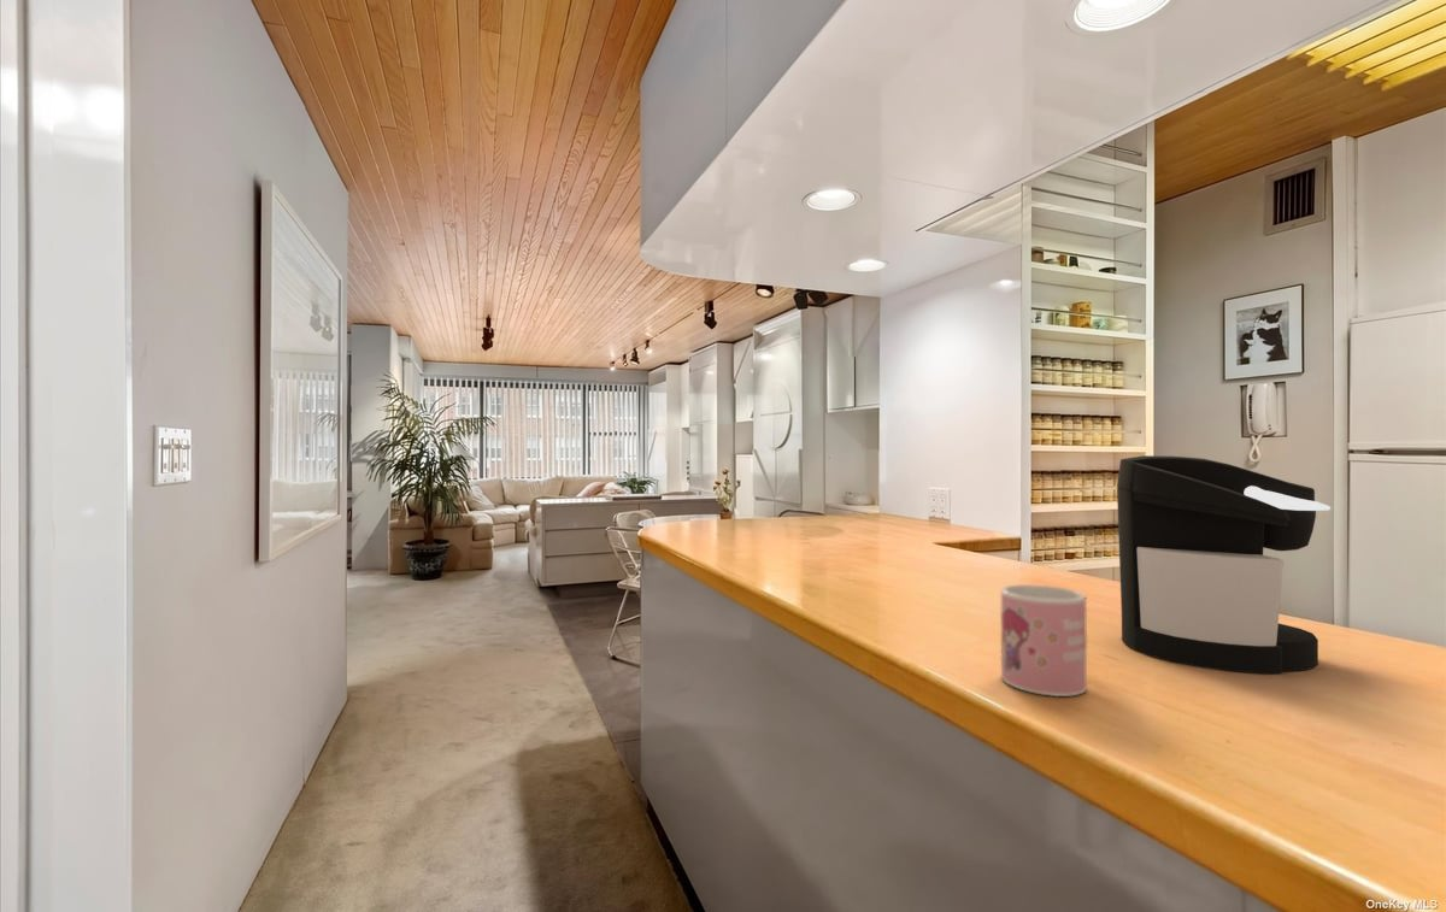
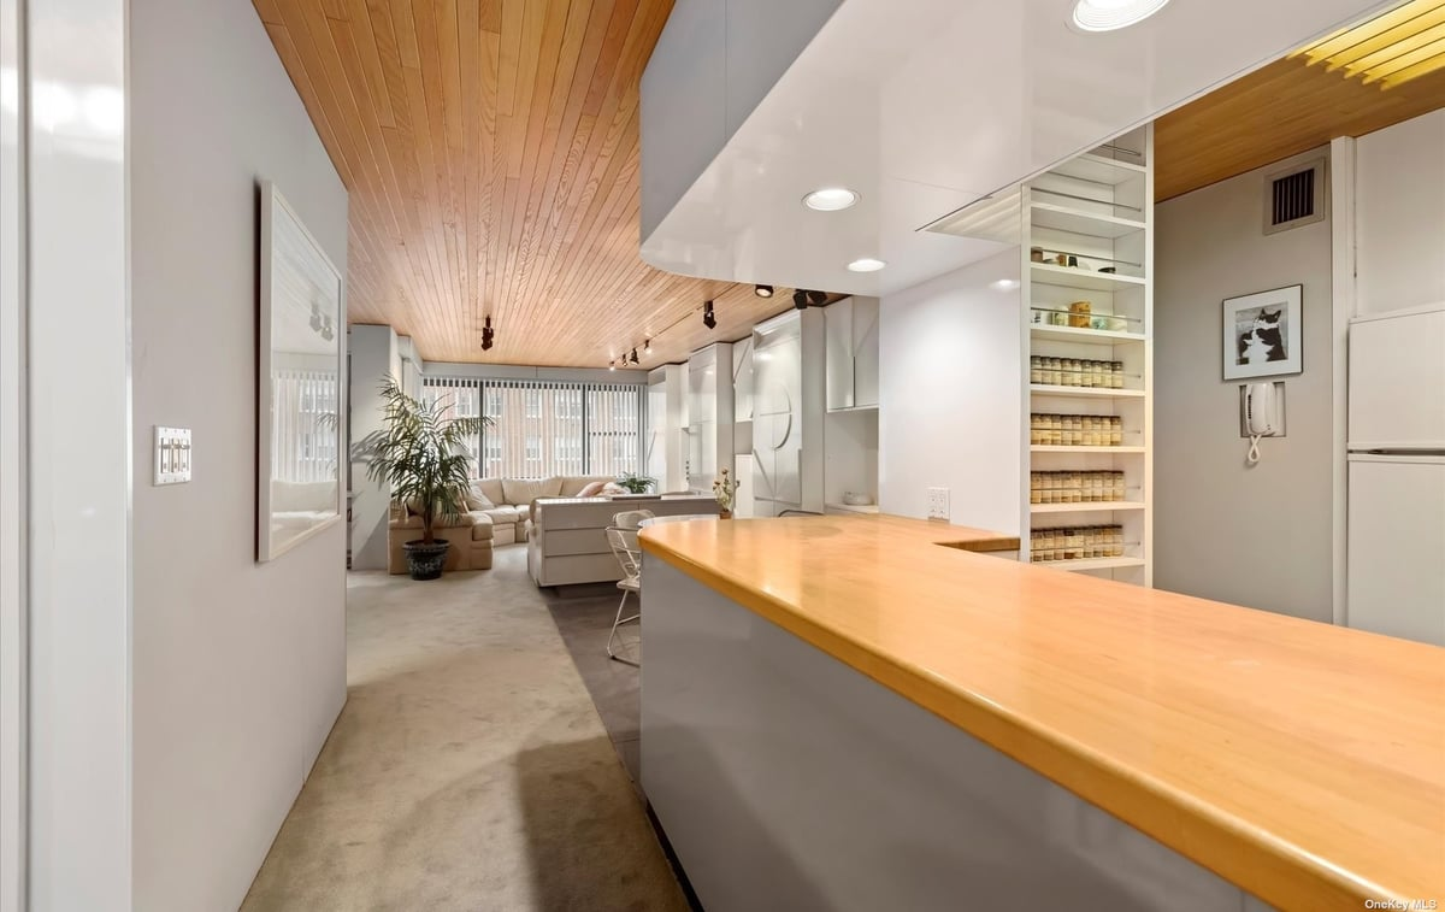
- mug (1046, 634)
- coffee maker (1217, 553)
